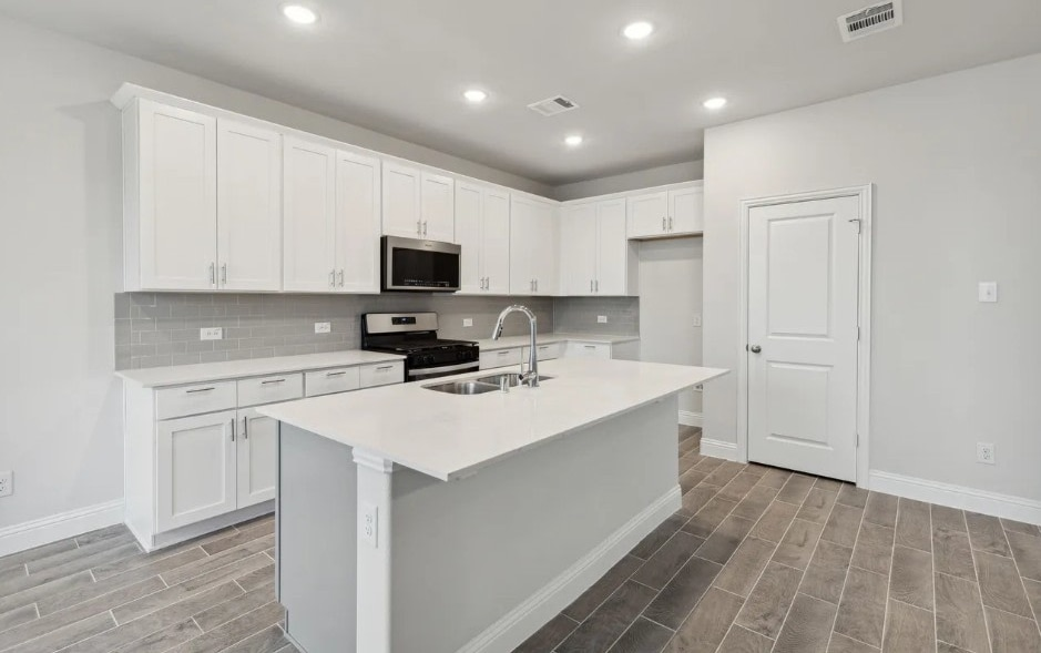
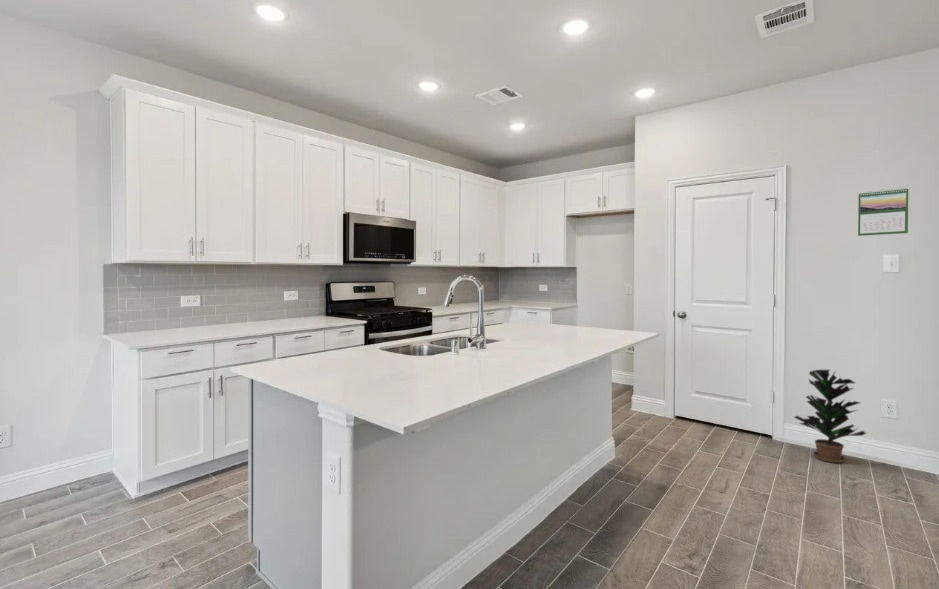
+ calendar (882, 211)
+ potted plant (828, 413)
